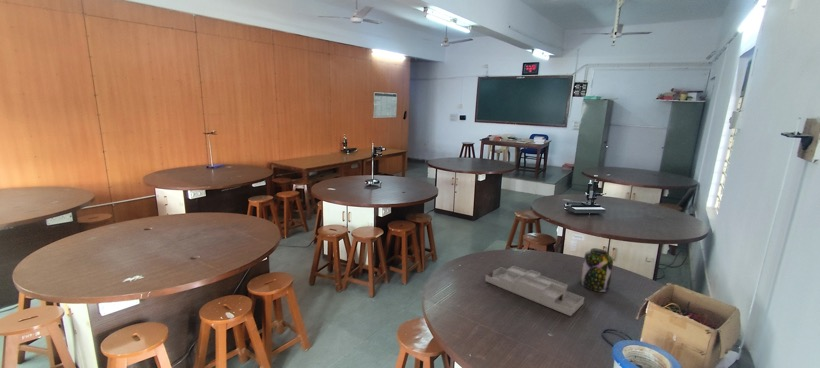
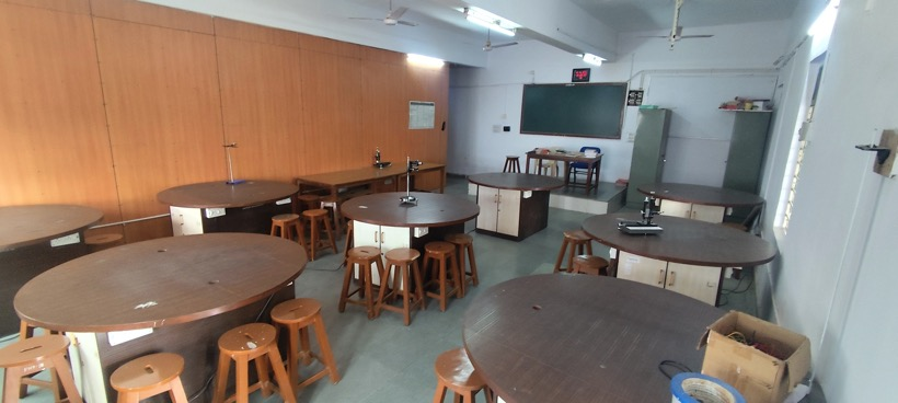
- jar (597, 268)
- desk organizer (532, 284)
